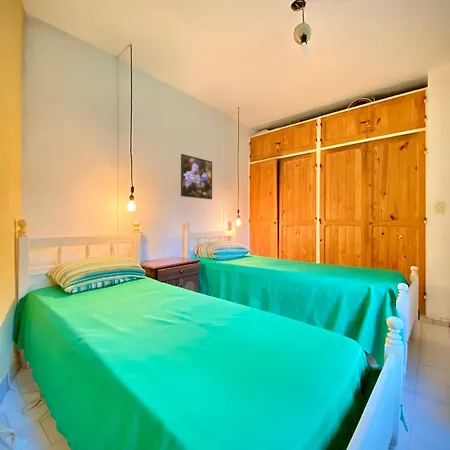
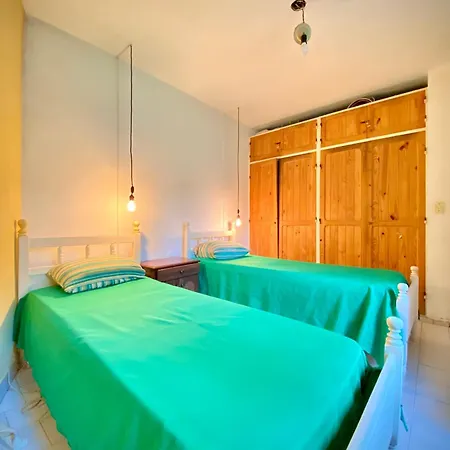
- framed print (197, 178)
